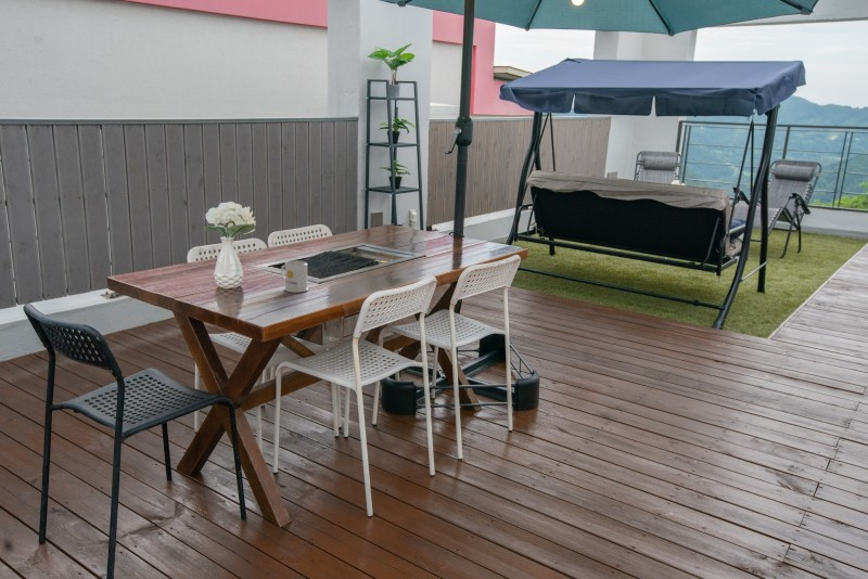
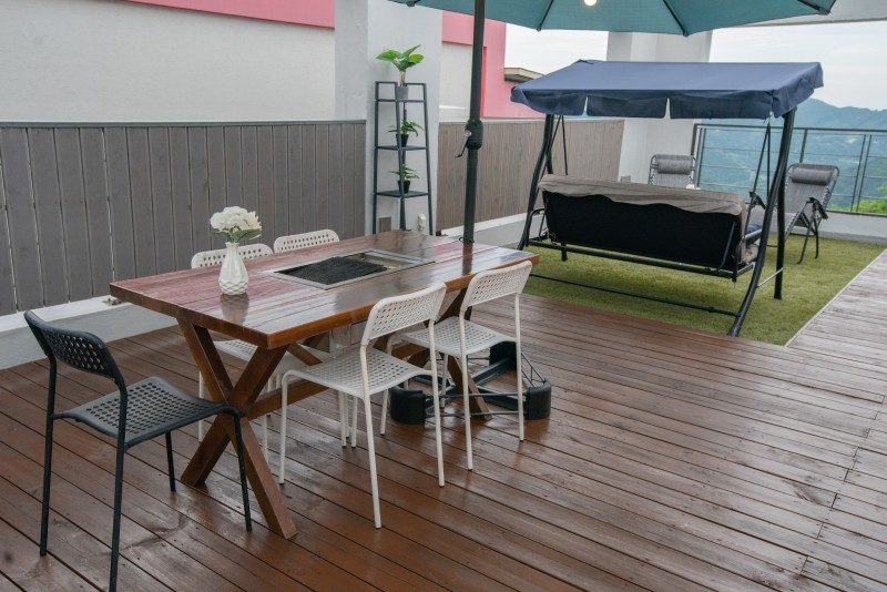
- mug (293, 275)
